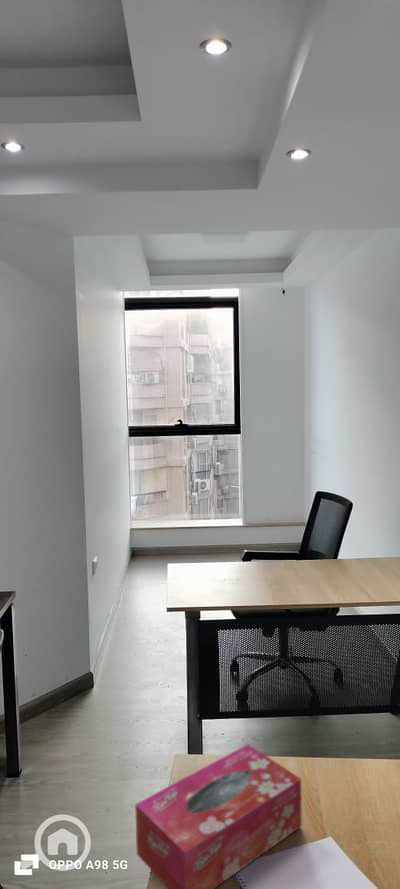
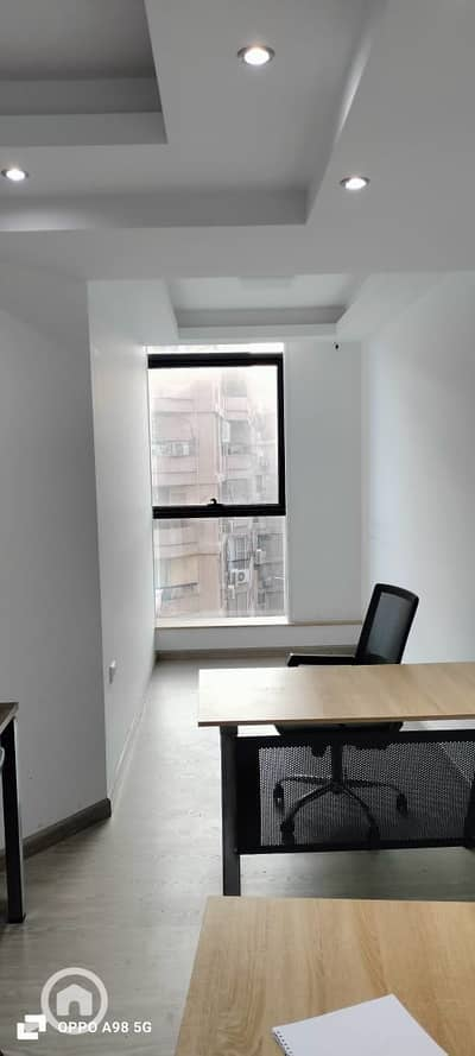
- tissue box (221, 815)
